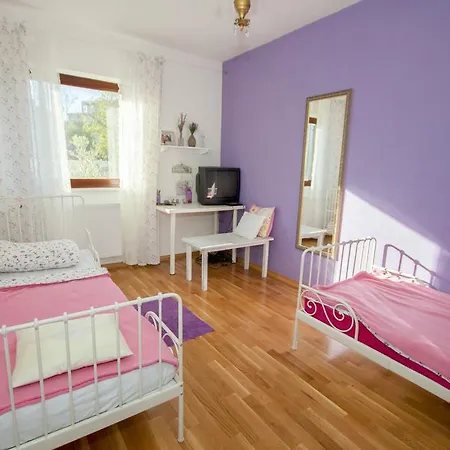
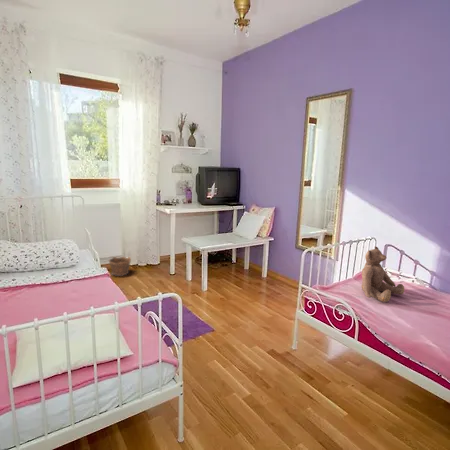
+ clay pot (120, 263)
+ teddy bear (382, 273)
